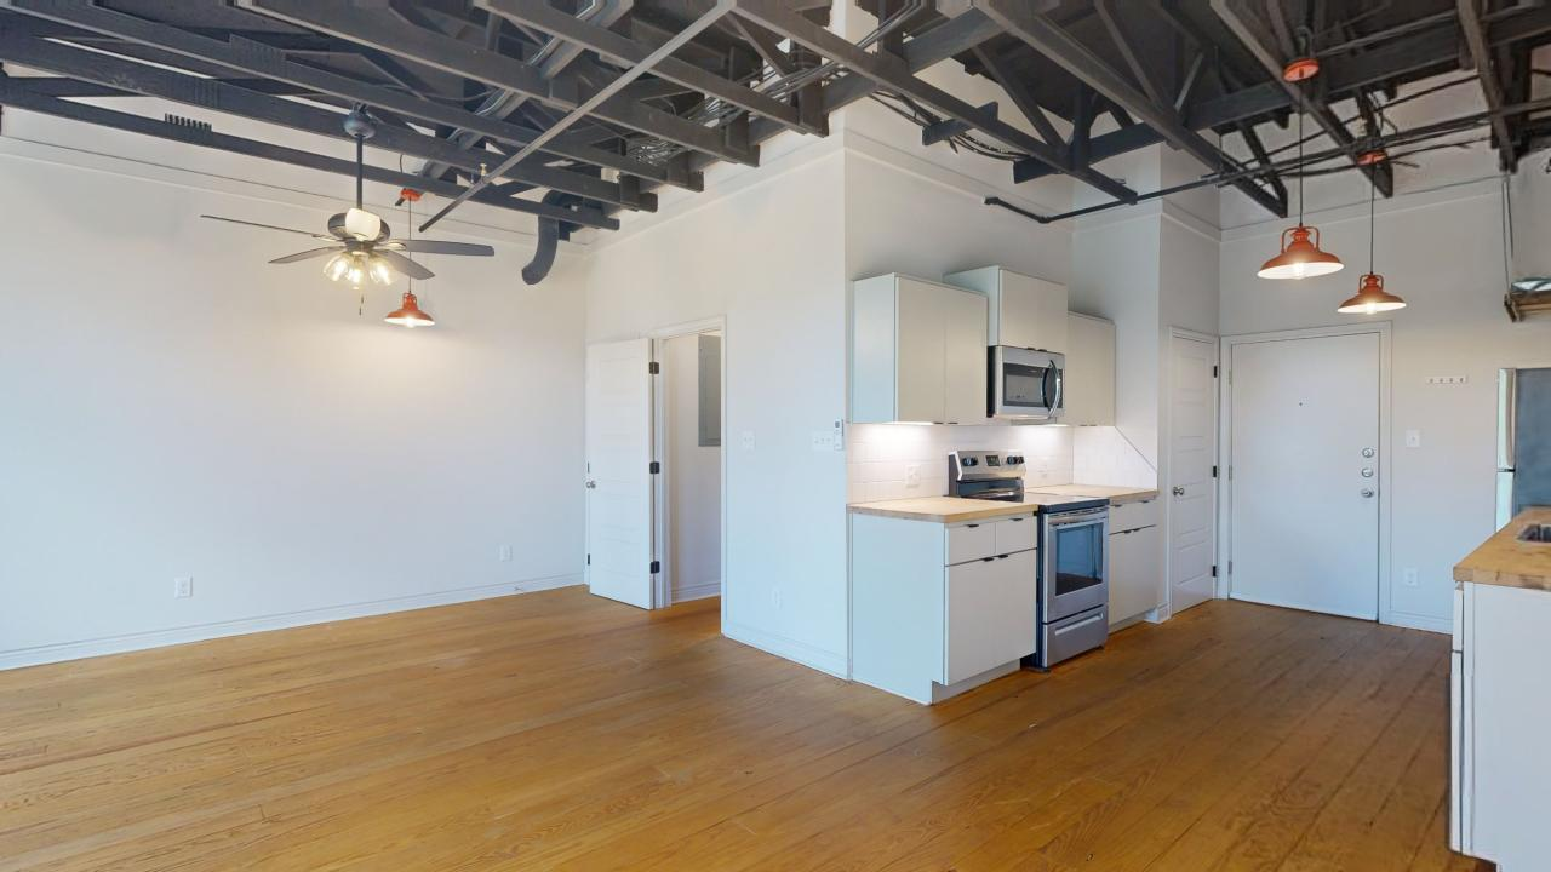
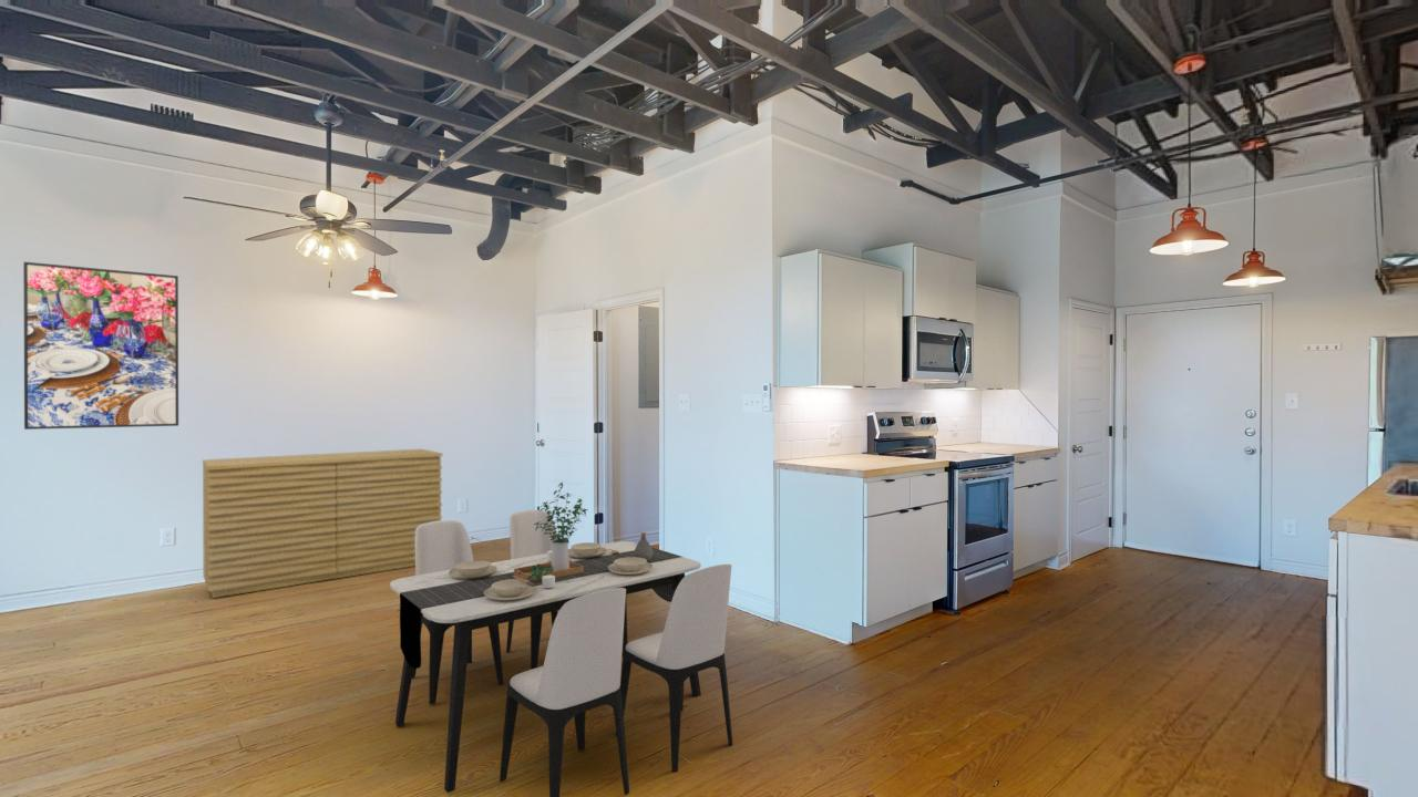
+ sideboard (329, 514)
+ dining table (553, 593)
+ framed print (105, 348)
